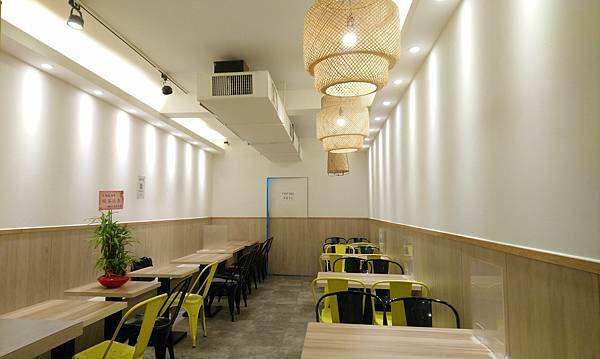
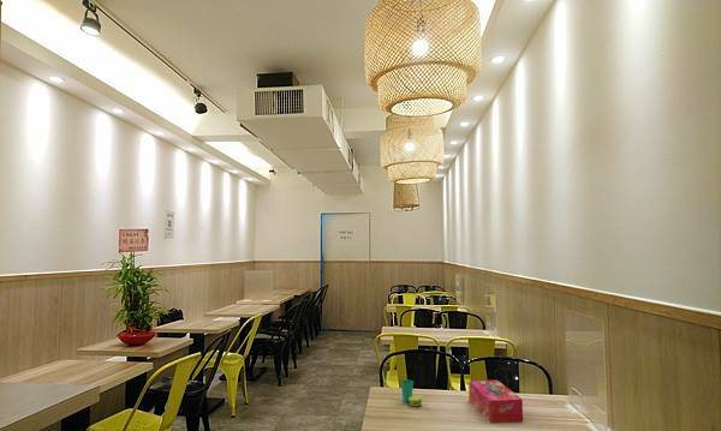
+ cup (411, 393)
+ tissue box (494, 400)
